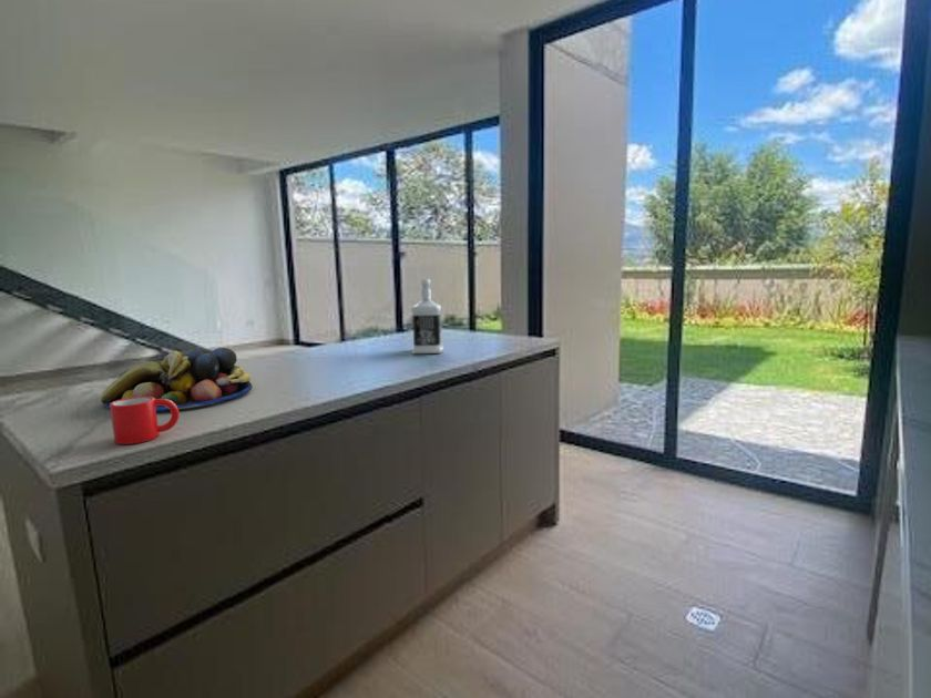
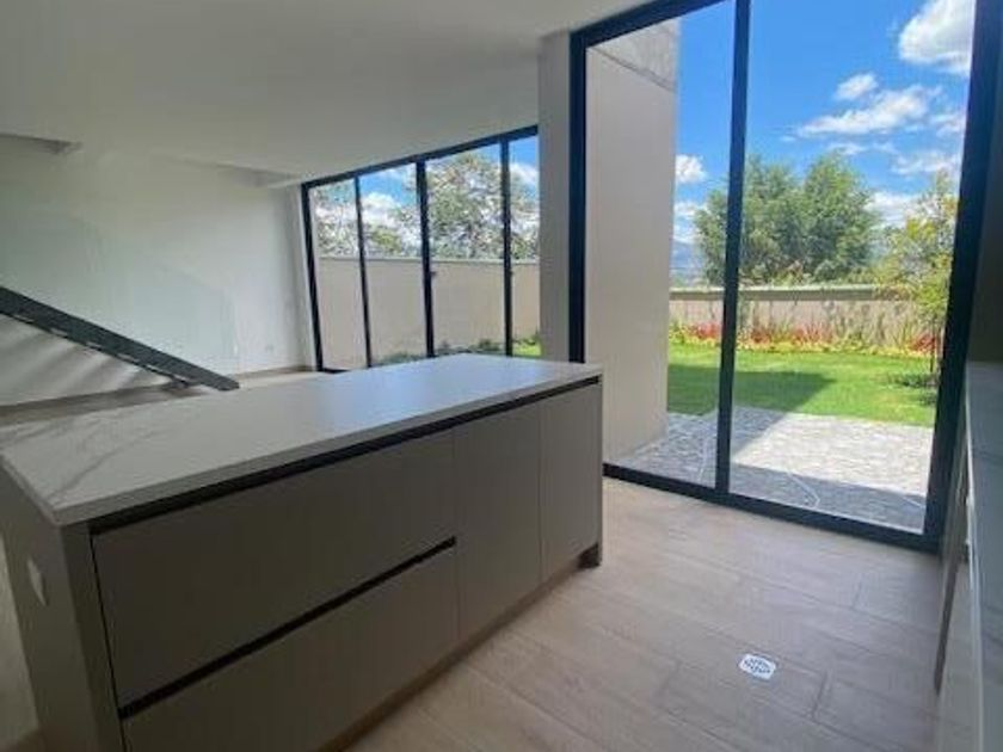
- fruit bowl (181, 372)
- mug (146, 417)
- bottle (427, 315)
